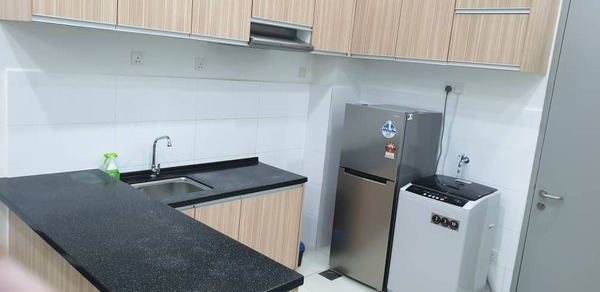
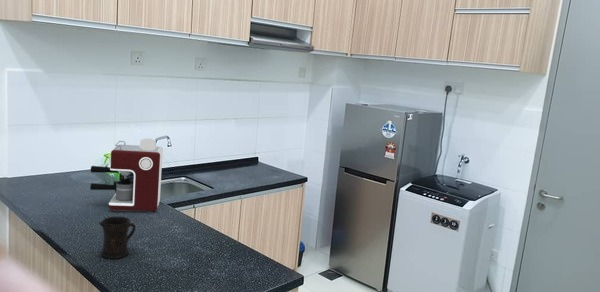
+ coffee maker (125, 172)
+ mug (117, 236)
